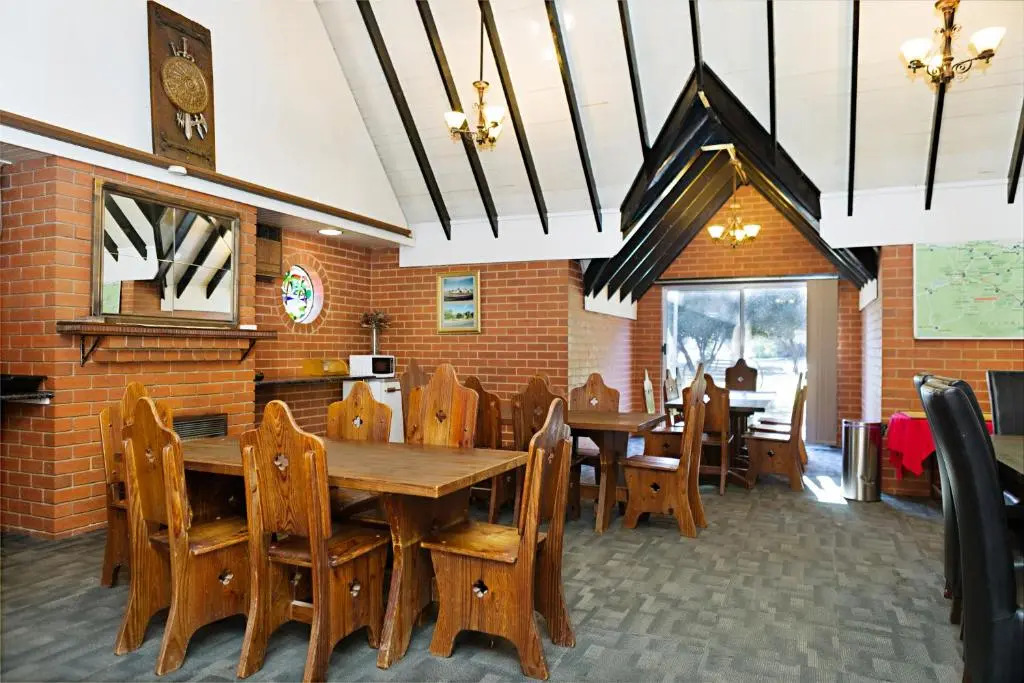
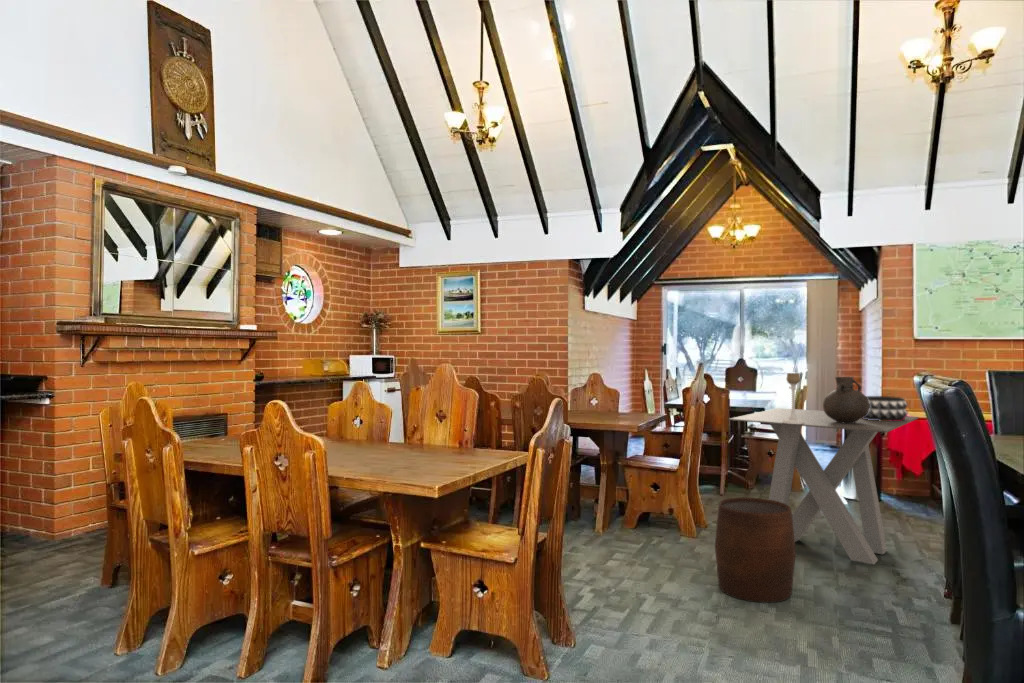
+ vase (845, 399)
+ dining table (824, 483)
+ candle holder (793, 397)
+ decorative bowl (882, 407)
+ stool (754, 547)
